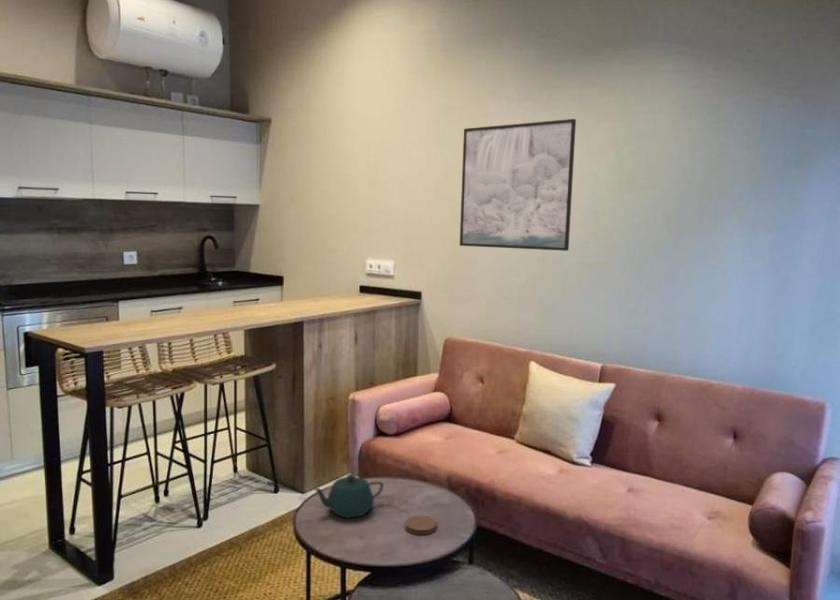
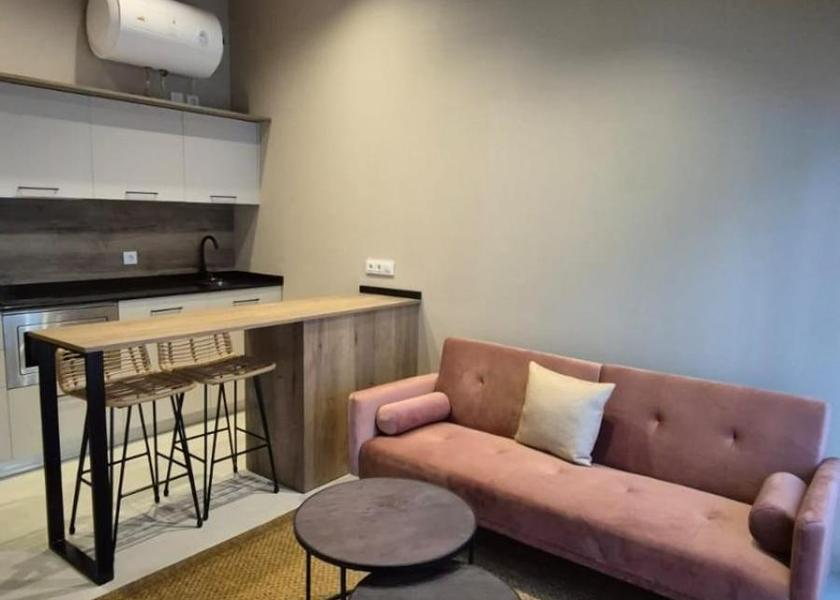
- teapot (348, 493)
- coaster (420, 524)
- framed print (513, 186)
